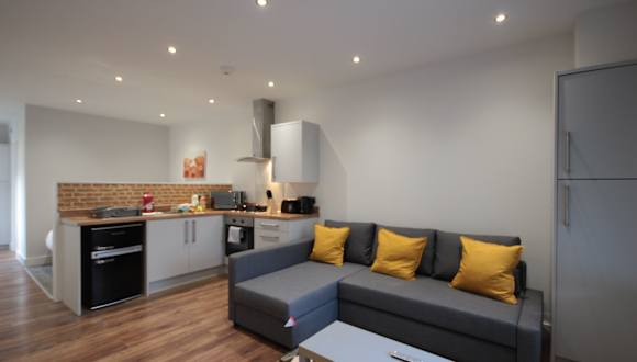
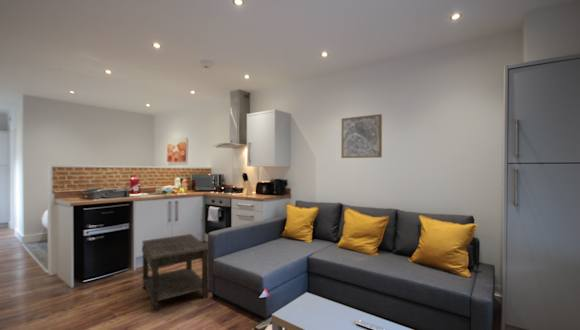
+ side table (175, 270)
+ wall art (360, 137)
